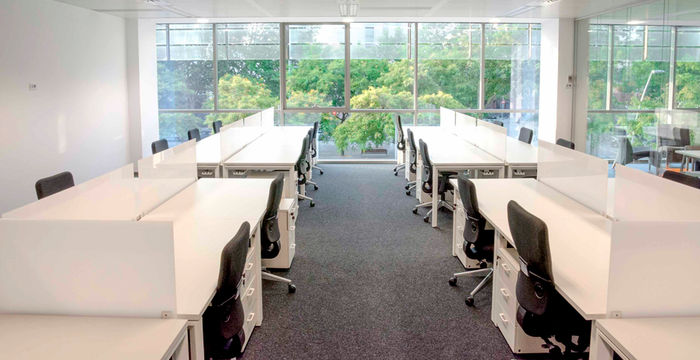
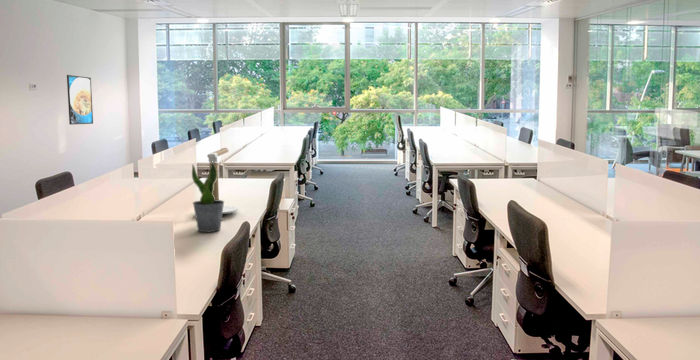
+ potted plant (208, 196)
+ desk lamp (217, 180)
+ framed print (80, 100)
